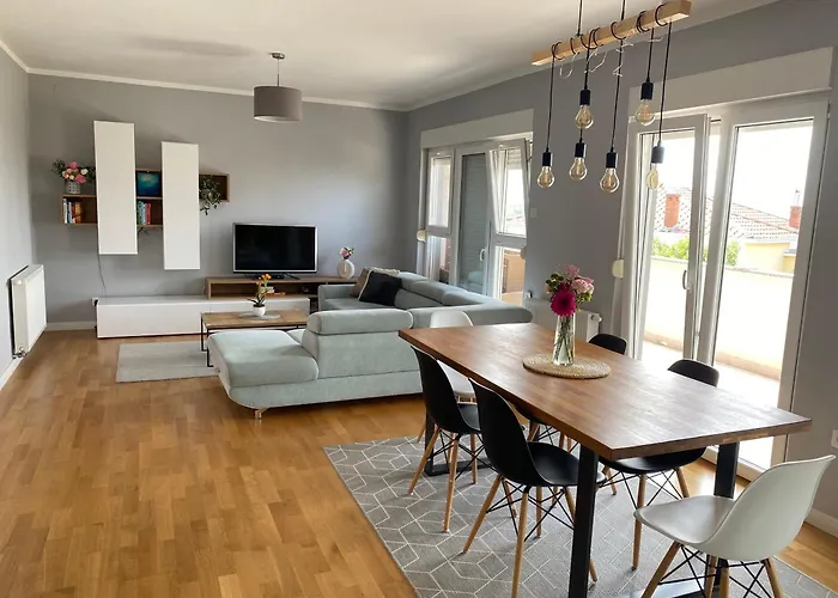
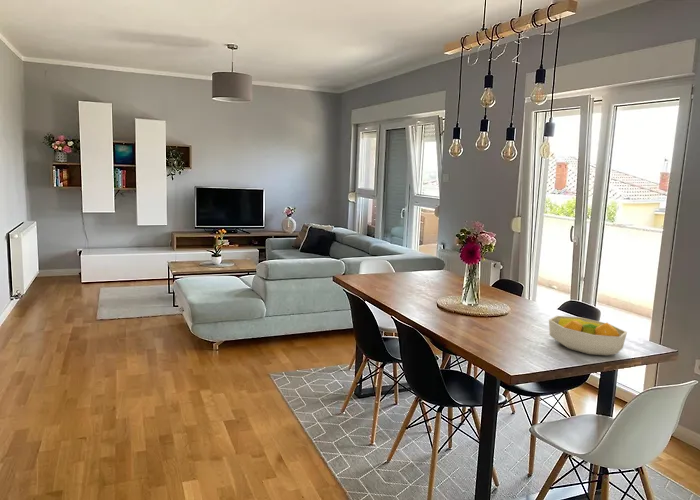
+ fruit bowl (586, 331)
